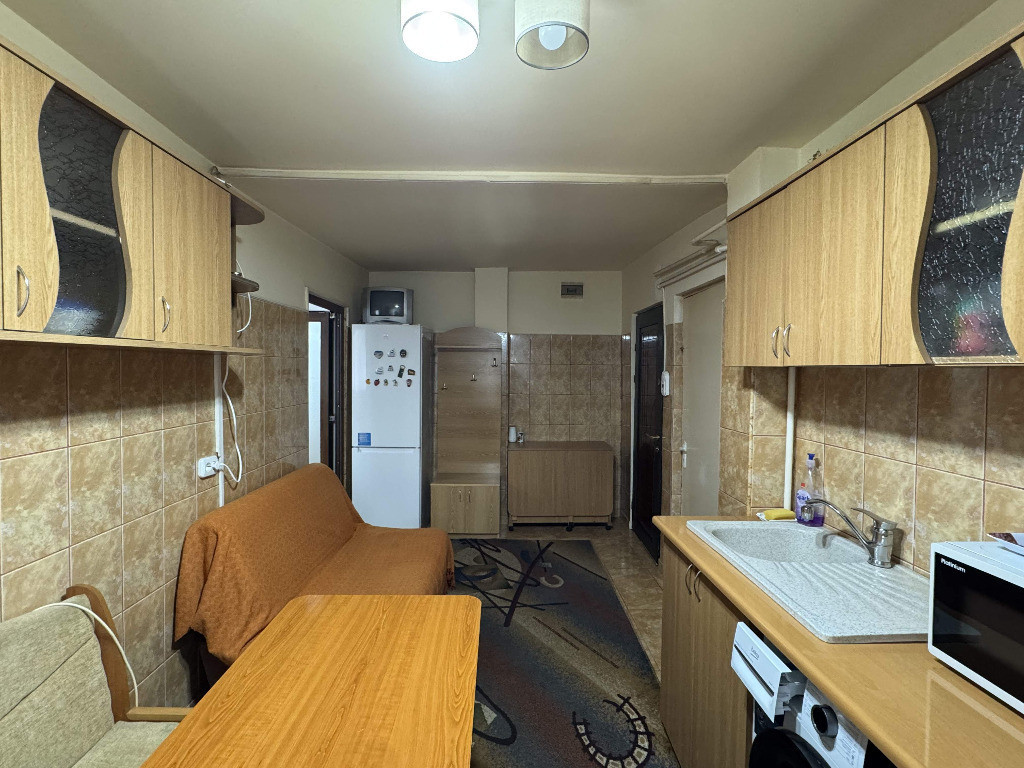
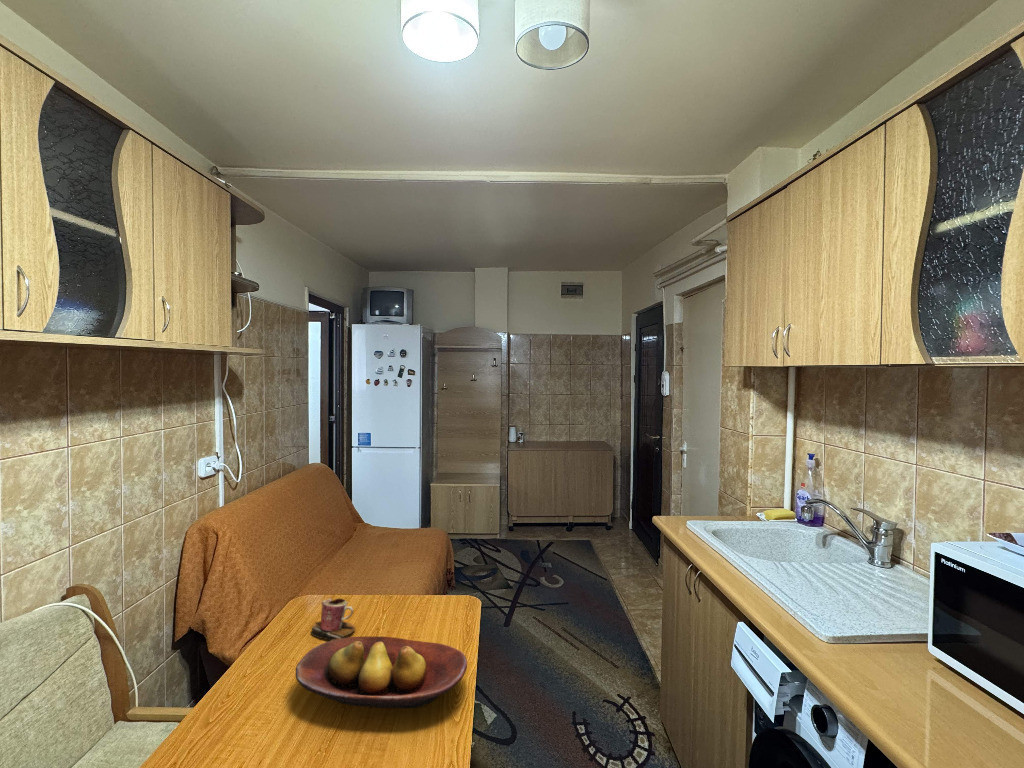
+ fruit bowl (382, 666)
+ mug (335, 616)
